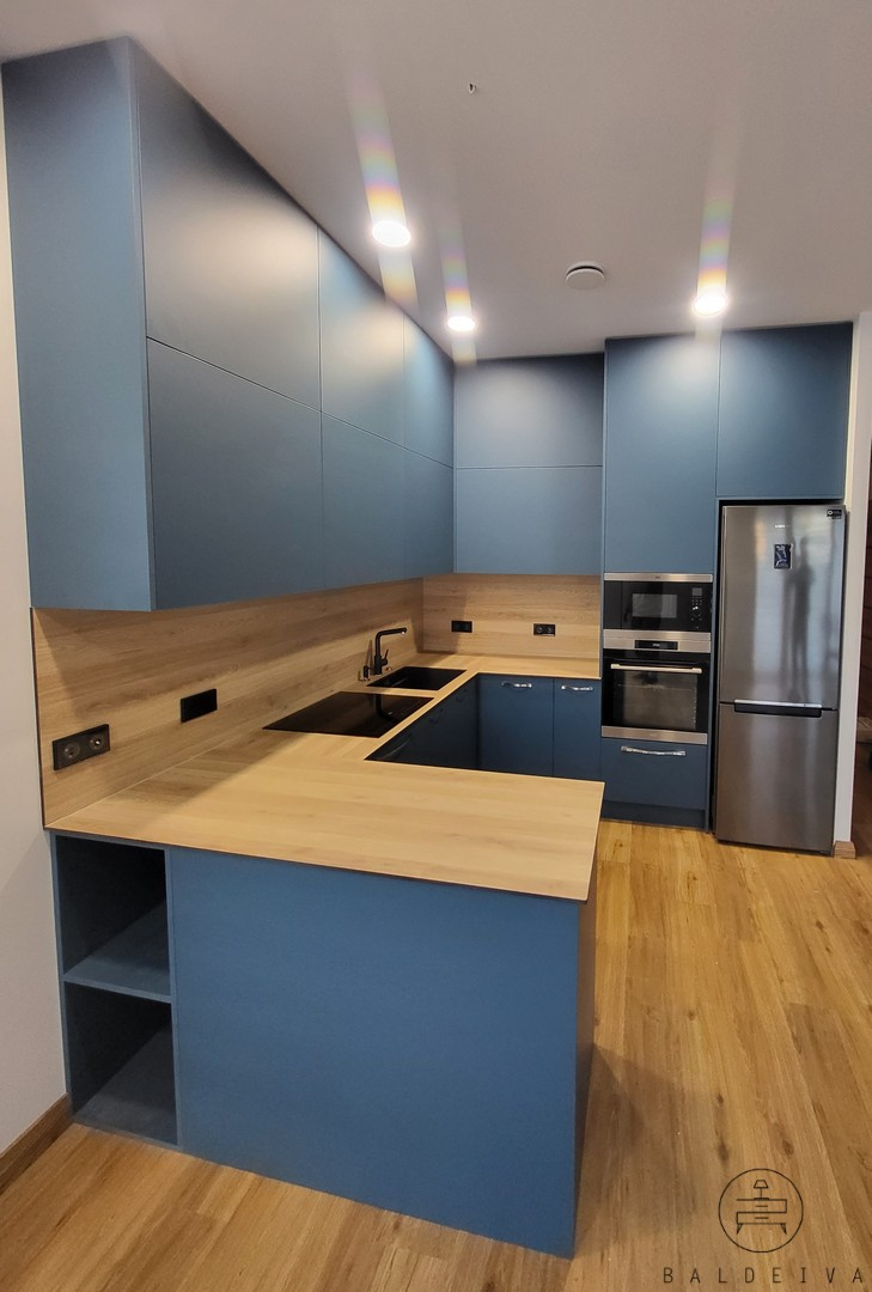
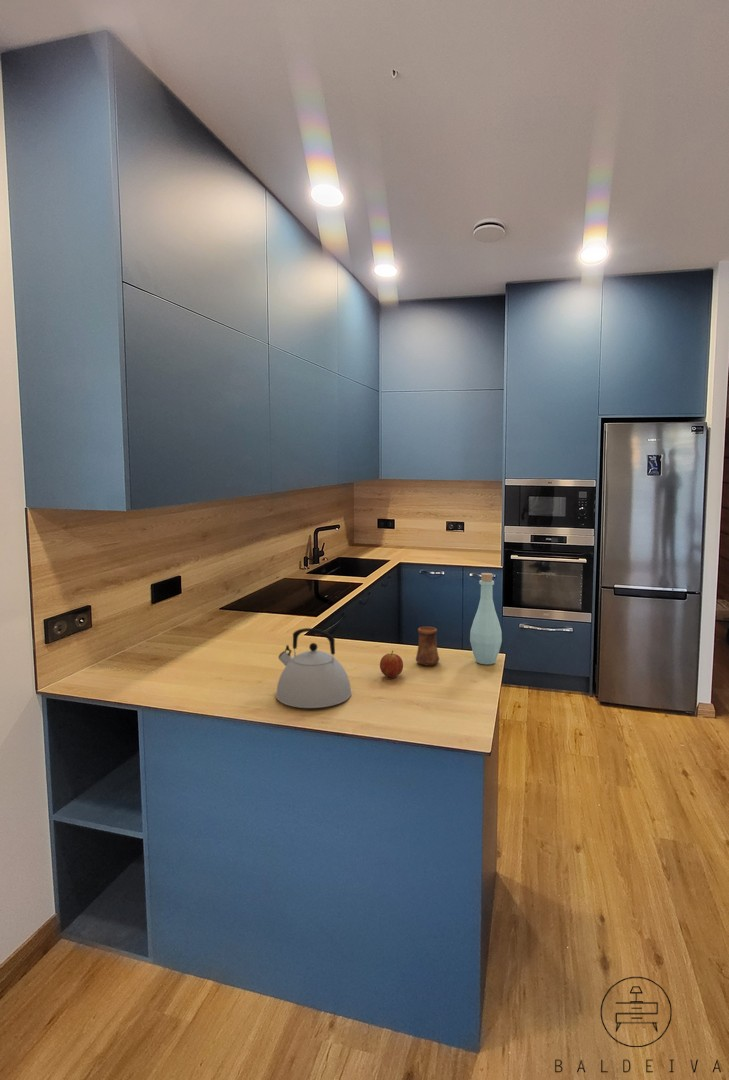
+ bottle (486, 618)
+ fruit (391, 663)
+ kettle (312, 661)
+ cup (427, 646)
